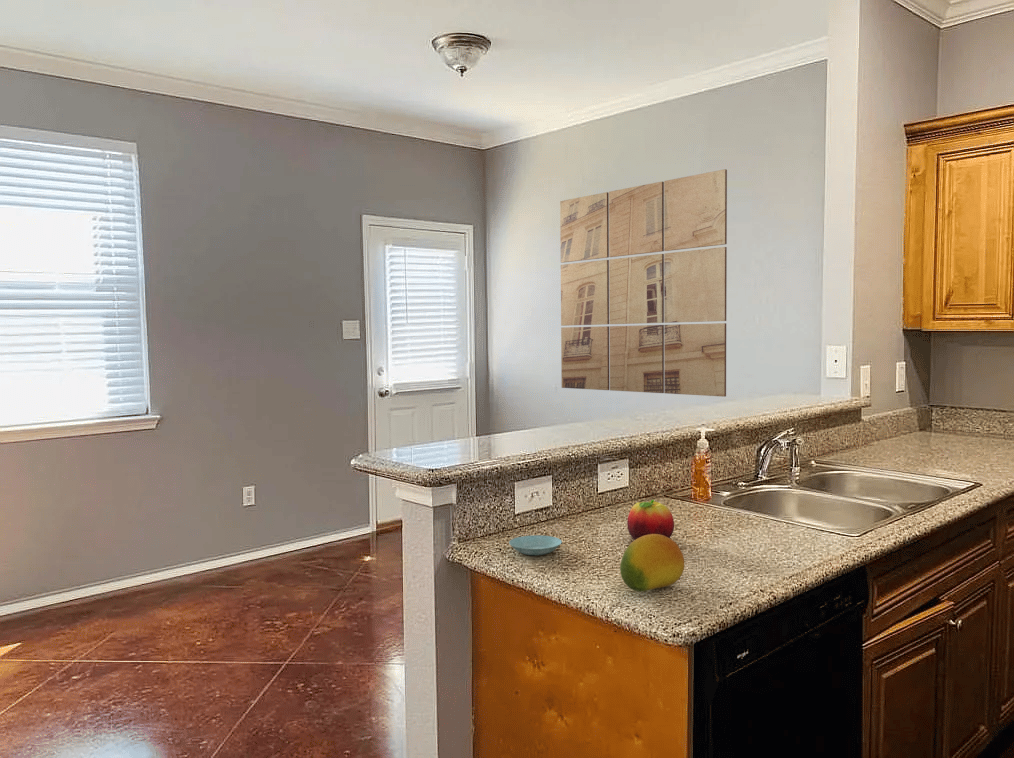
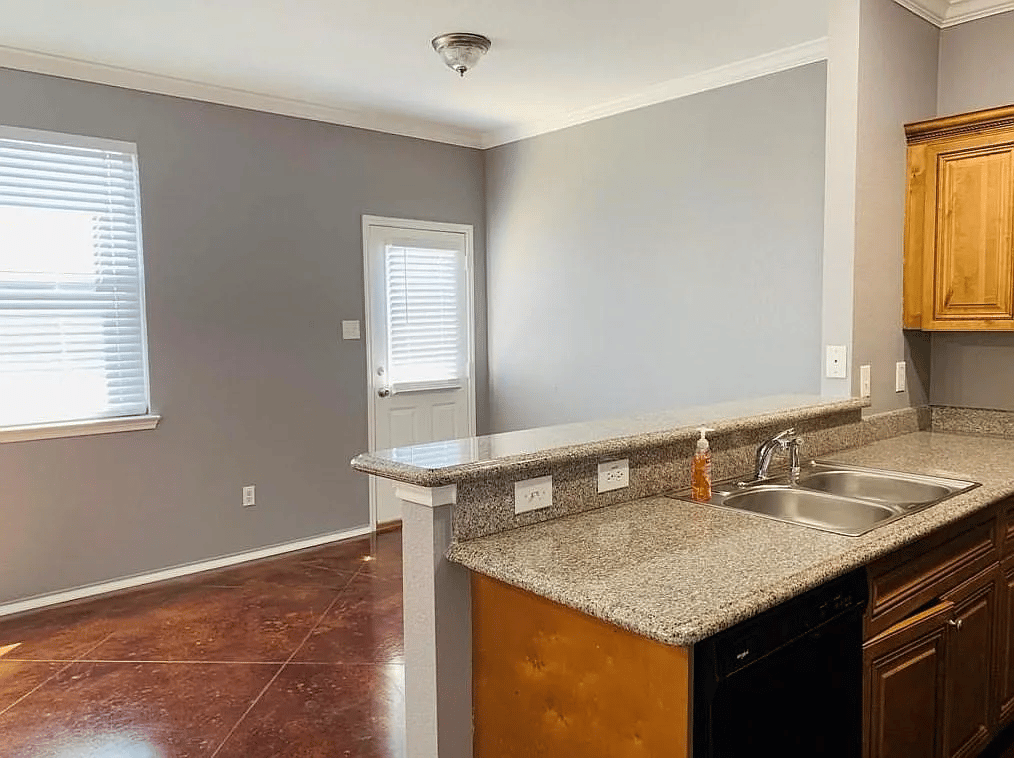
- wall art (636, 290)
- fruit (649, 562)
- saucer (535, 546)
- fruit (650, 521)
